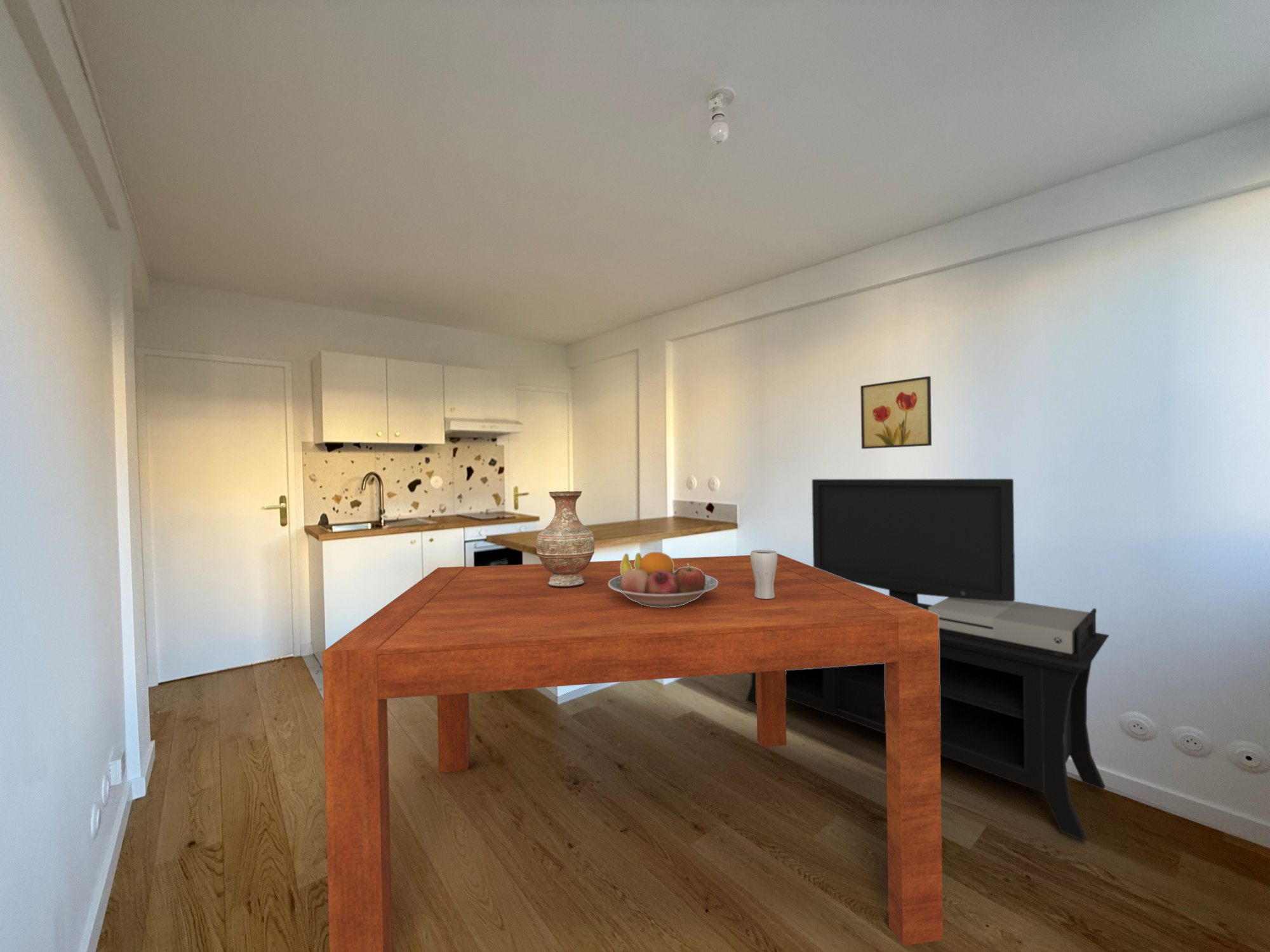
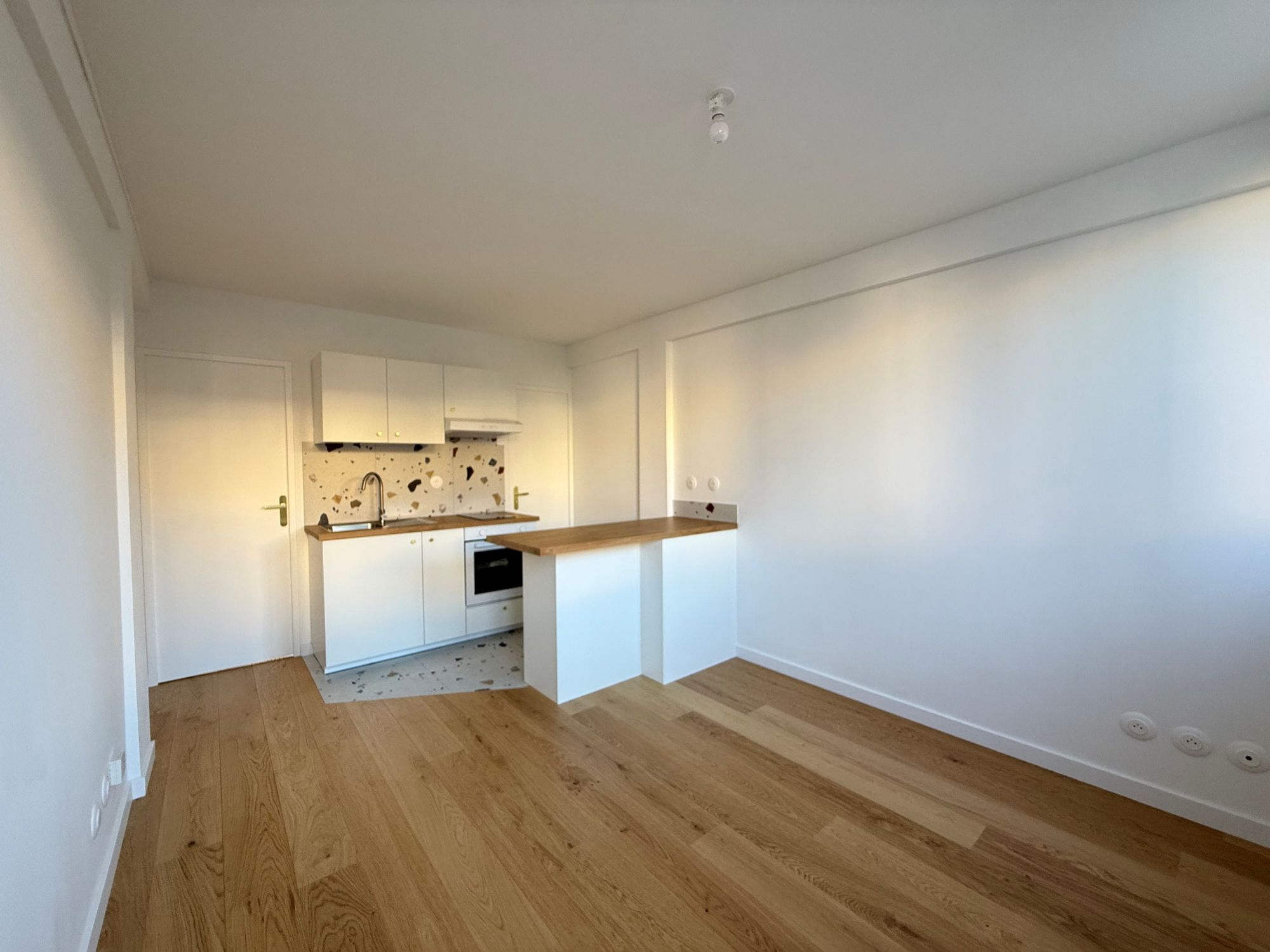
- wall art (895, 414)
- fruit bowl (662, 576)
- media console (898, 599)
- drinking glass (764, 574)
- dining table (628, 681)
- vase (565, 537)
